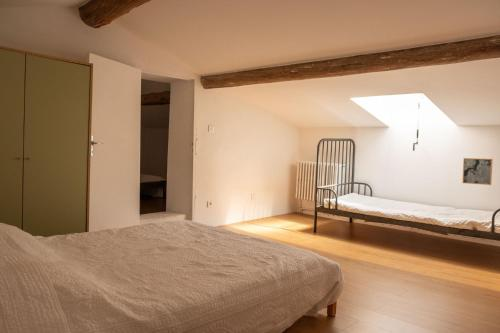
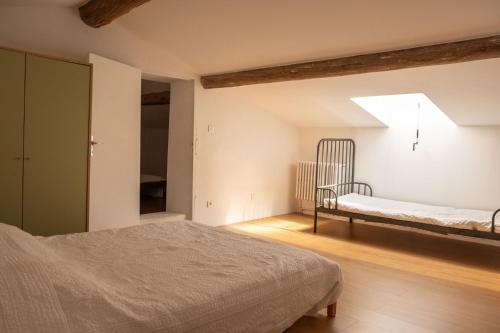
- wall art (477, 171)
